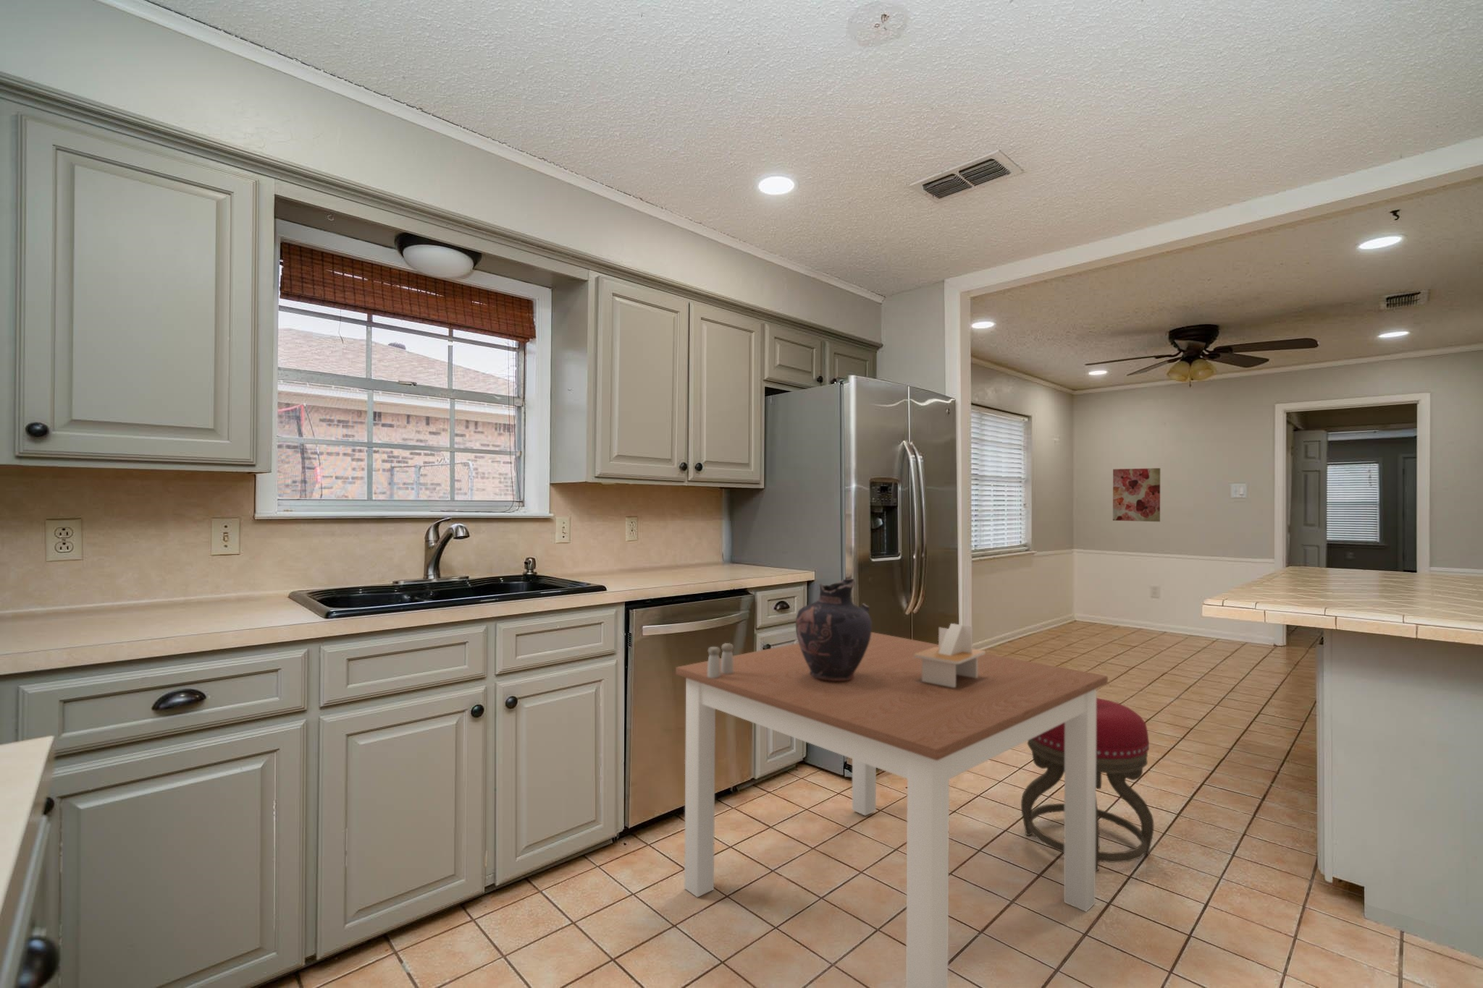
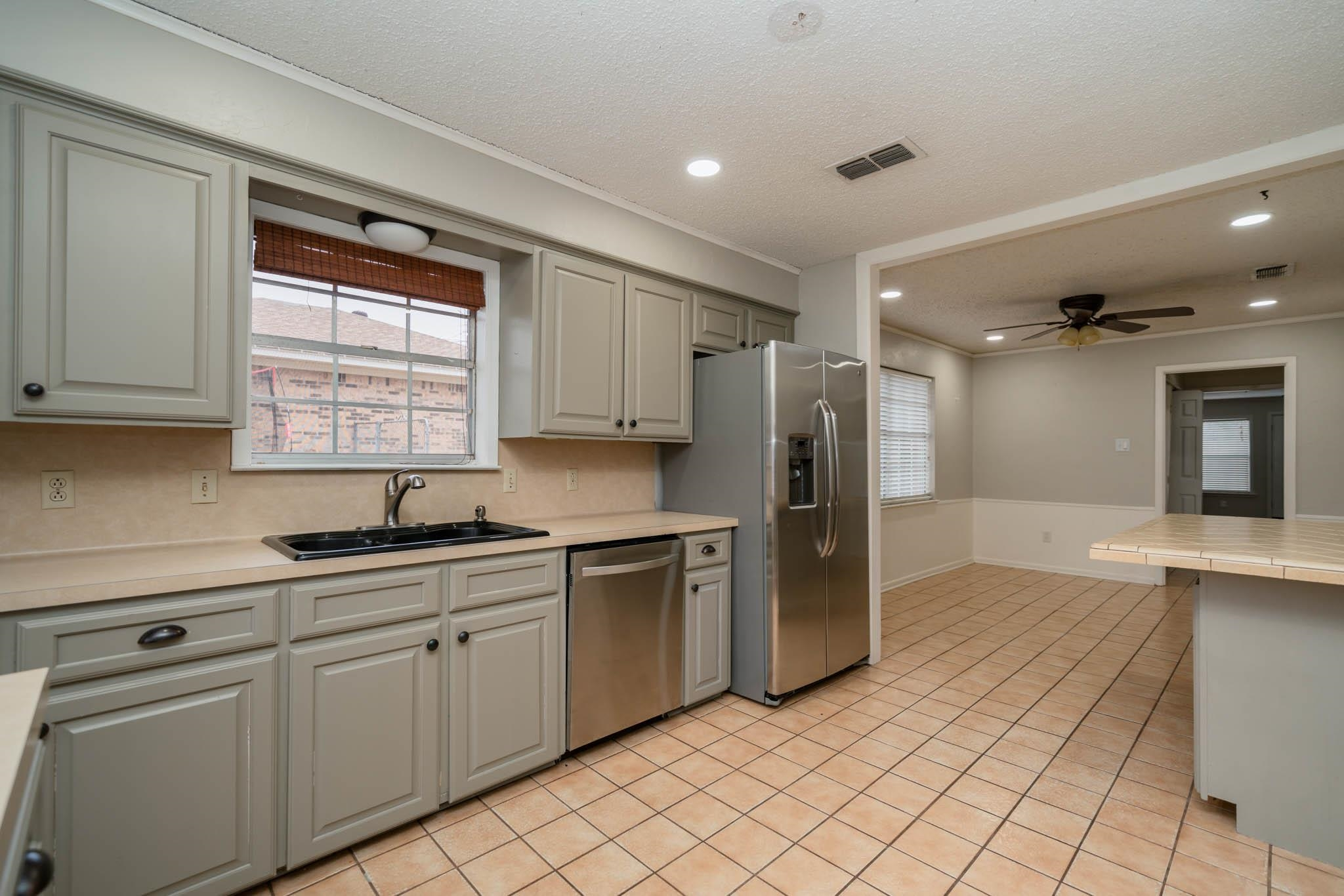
- dining table (892, 773)
- vase (834, 626)
- stool (1096, 774)
- napkin holder (951, 652)
- wall art (1135, 495)
- salt and pepper shaker (722, 659)
